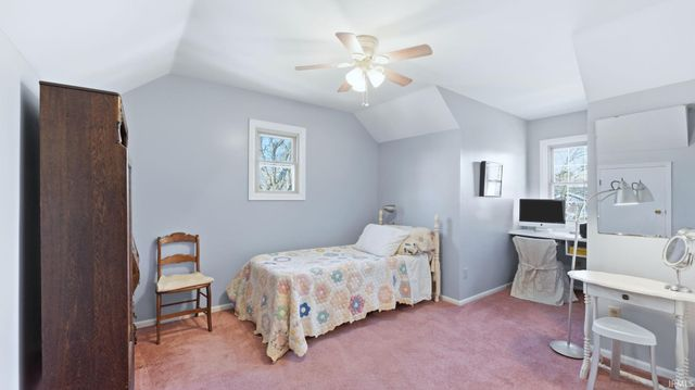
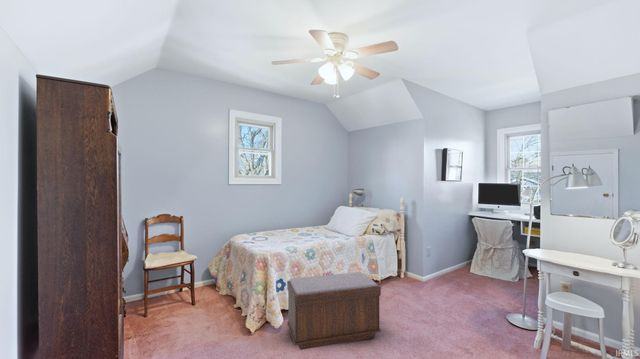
+ bench (332, 306)
